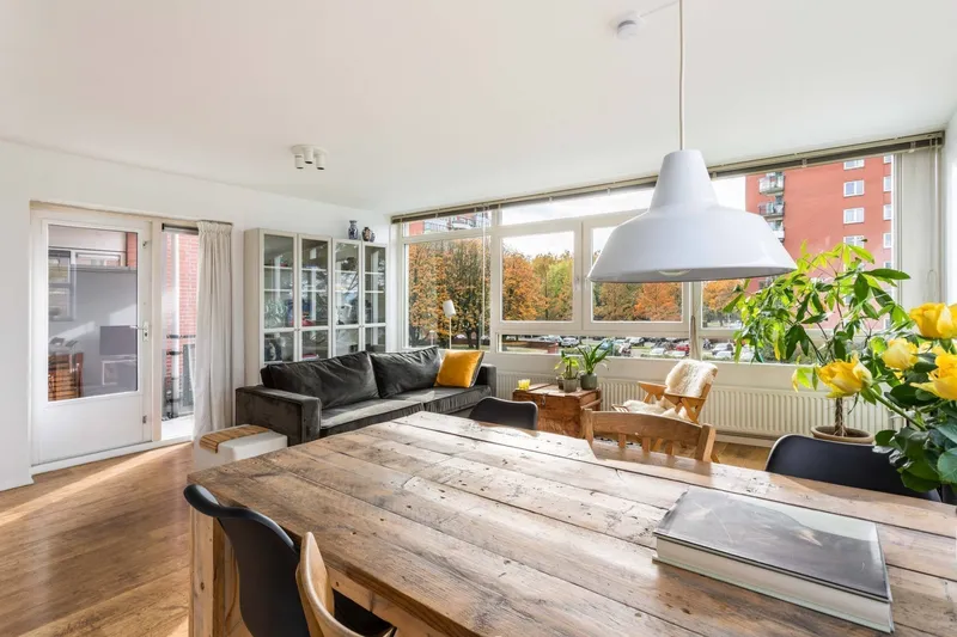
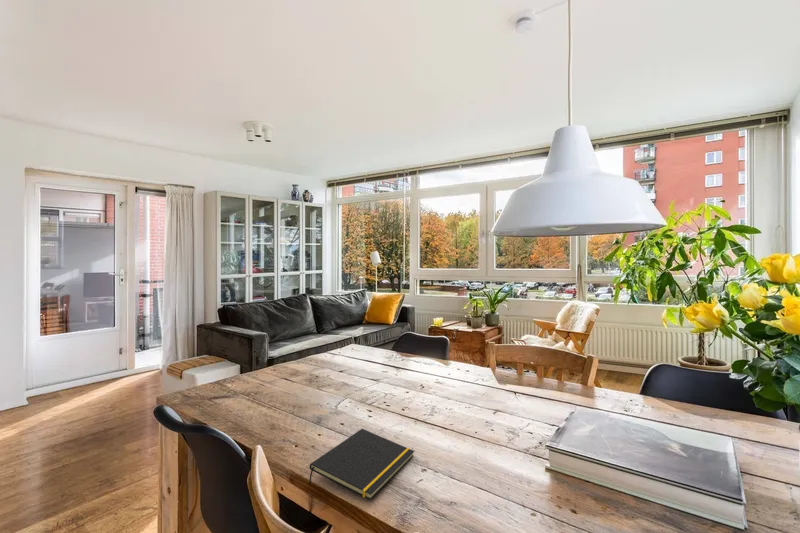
+ notepad (365, 459)
